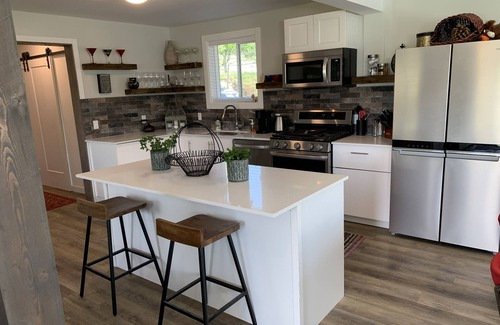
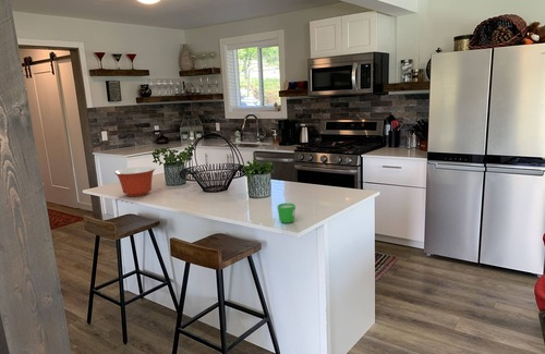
+ mug (288, 212)
+ mixing bowl (136, 182)
